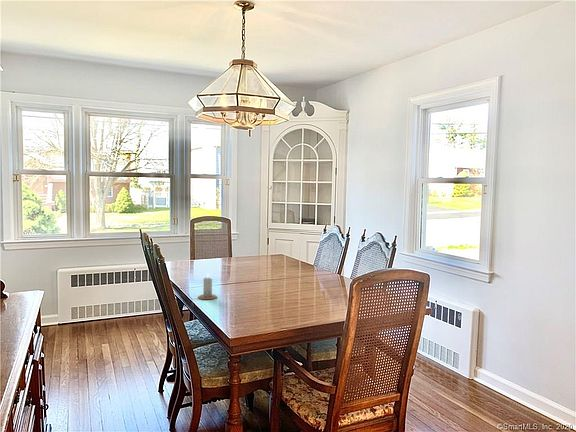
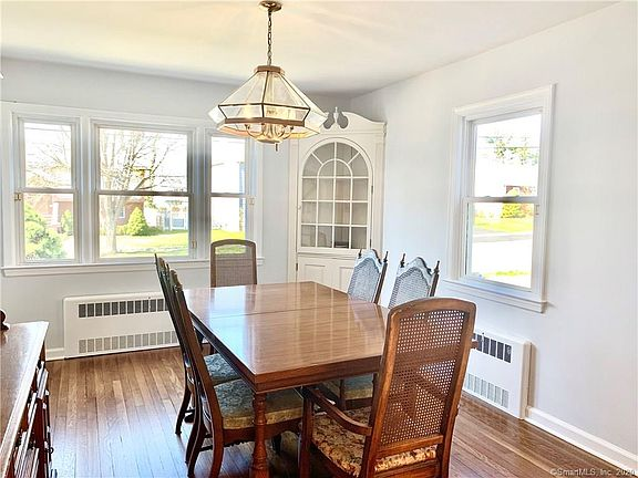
- candle (207, 283)
